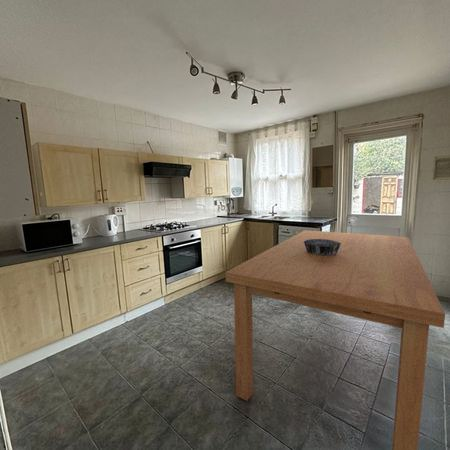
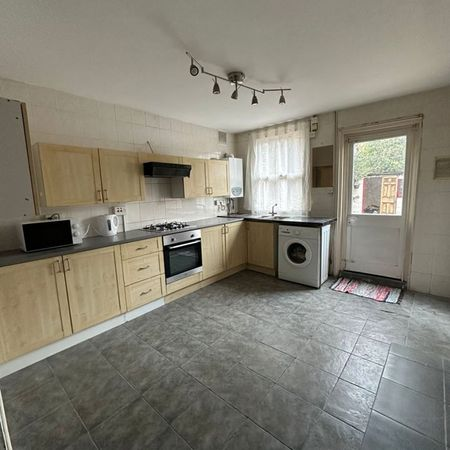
- dining table (336, 300)
- decorative bowl (322, 247)
